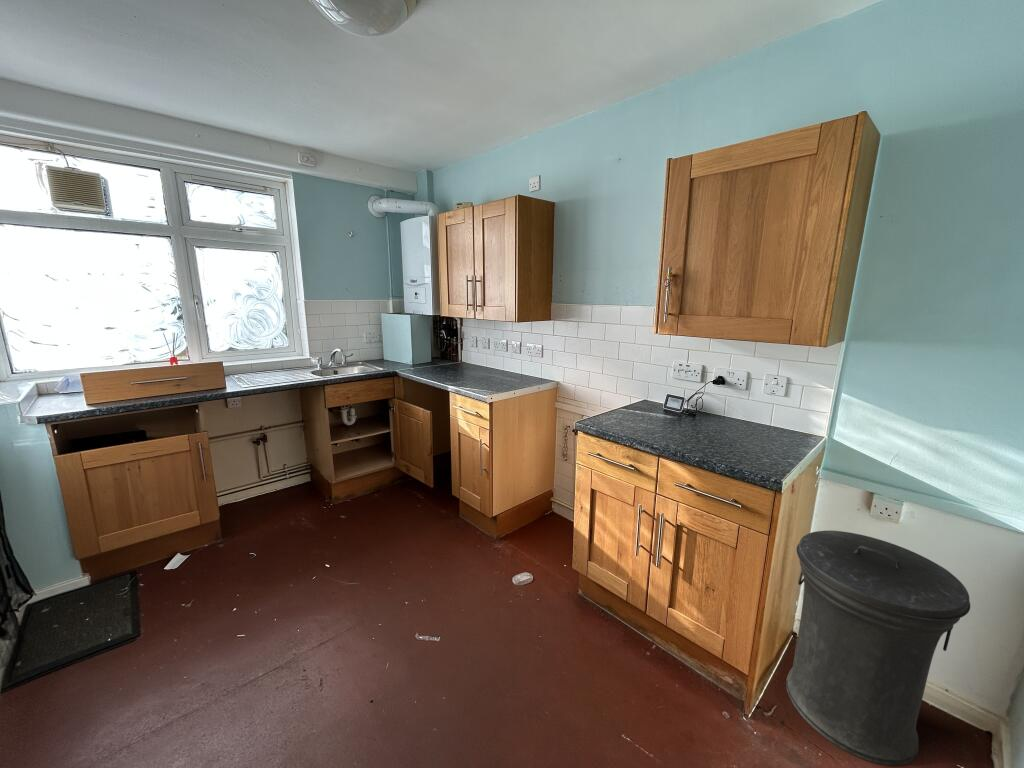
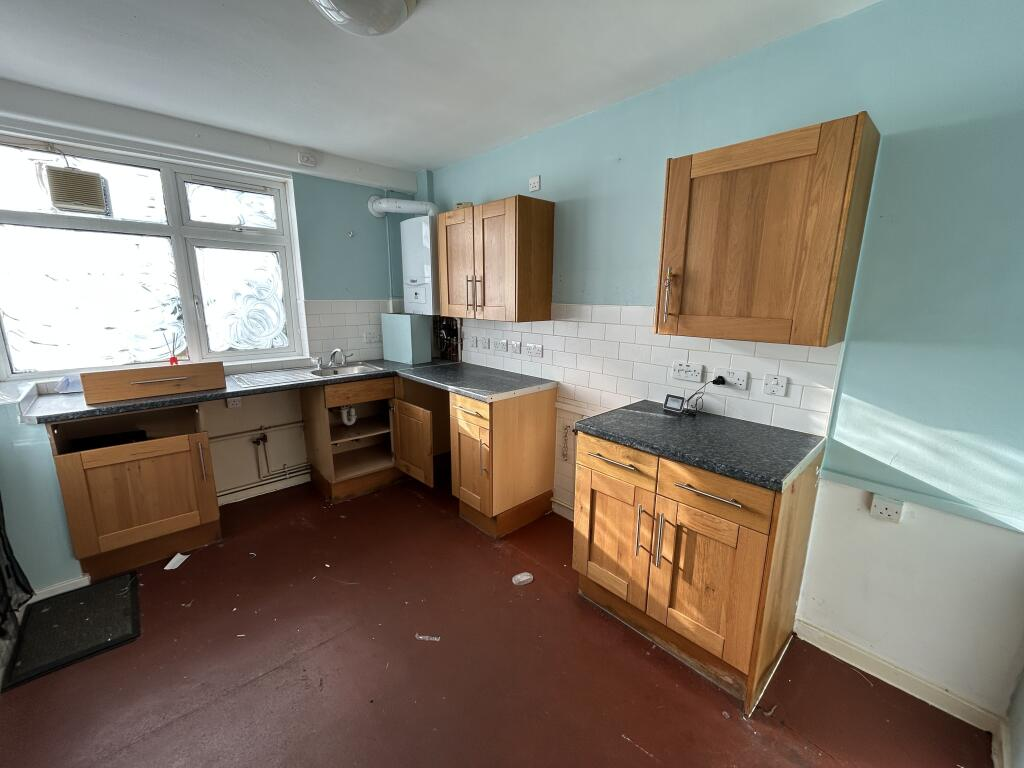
- trash can (862, 633)
